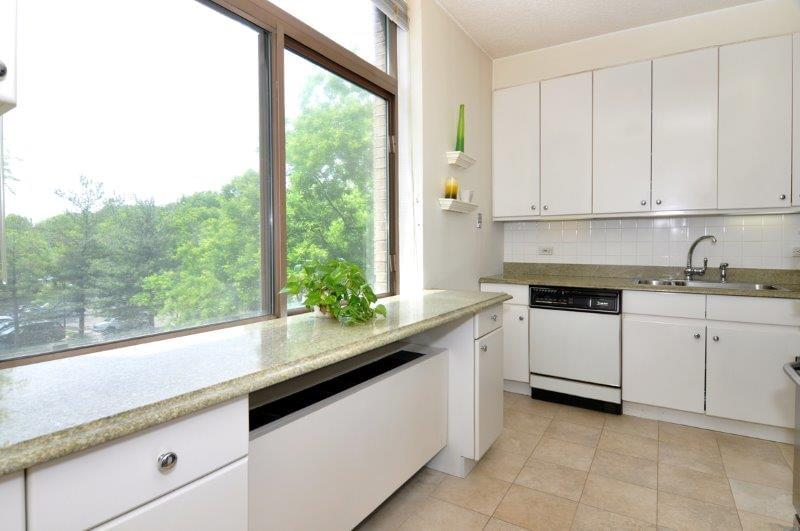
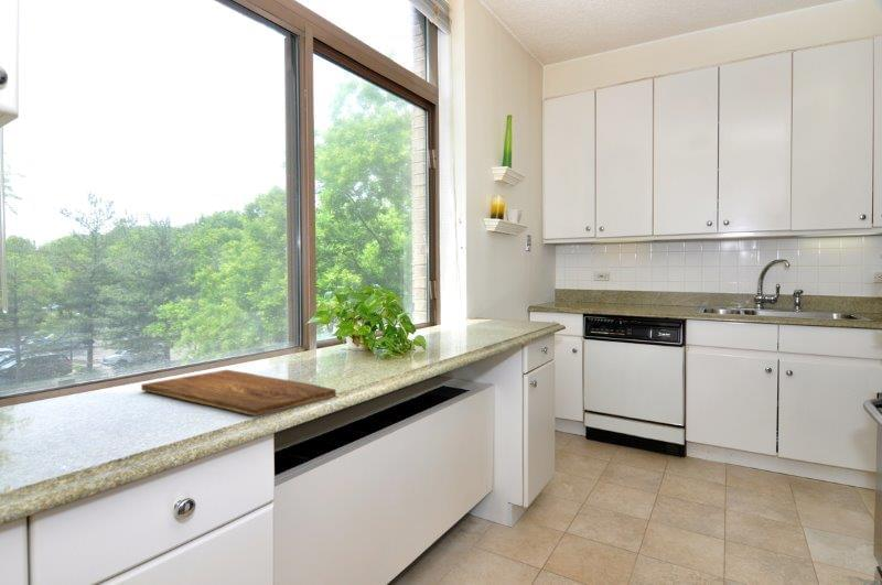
+ cutting board (238, 389)
